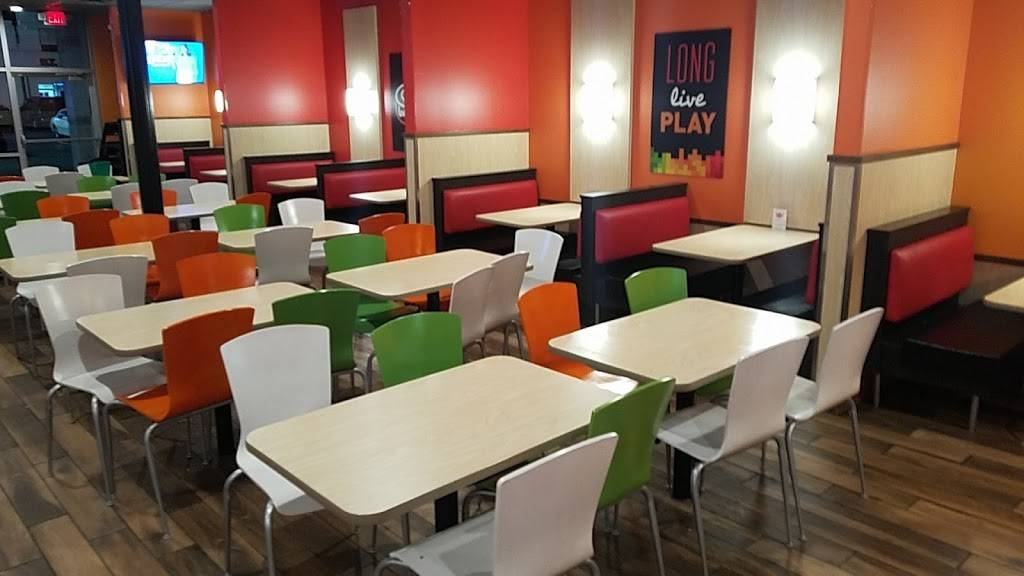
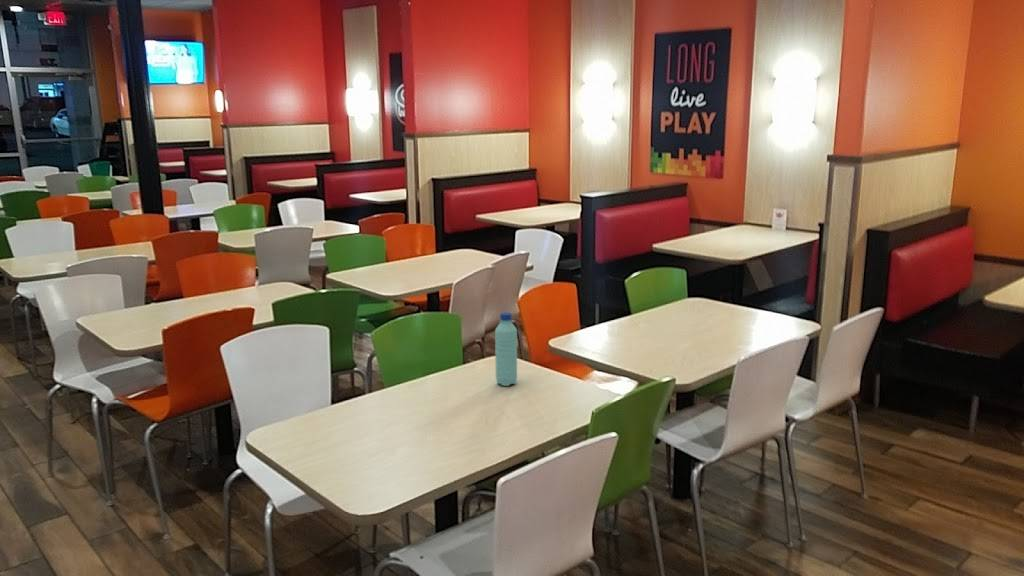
+ water bottle (506, 348)
